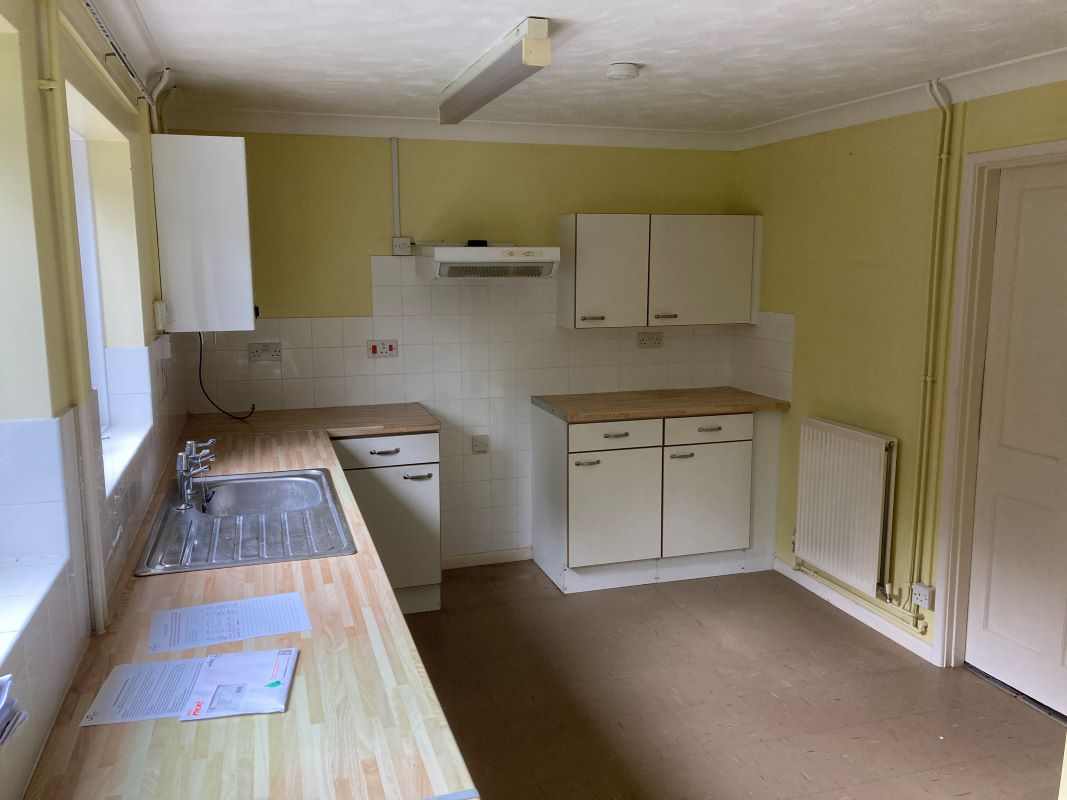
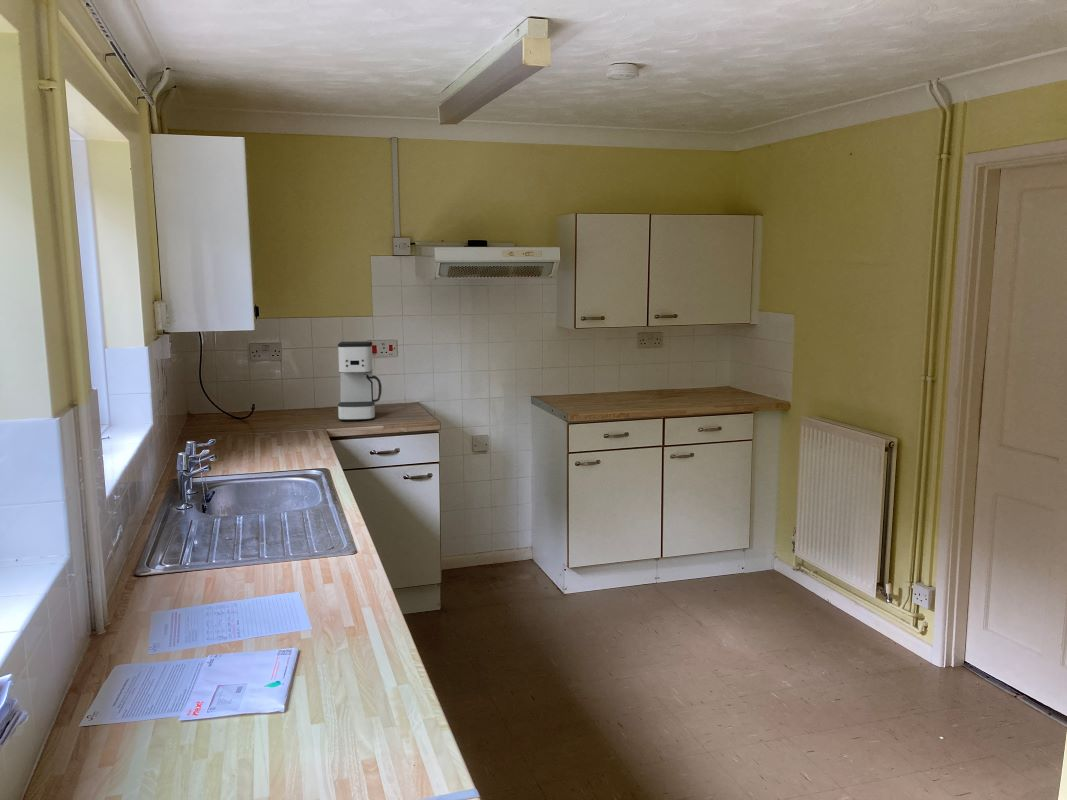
+ coffee maker (359, 380)
